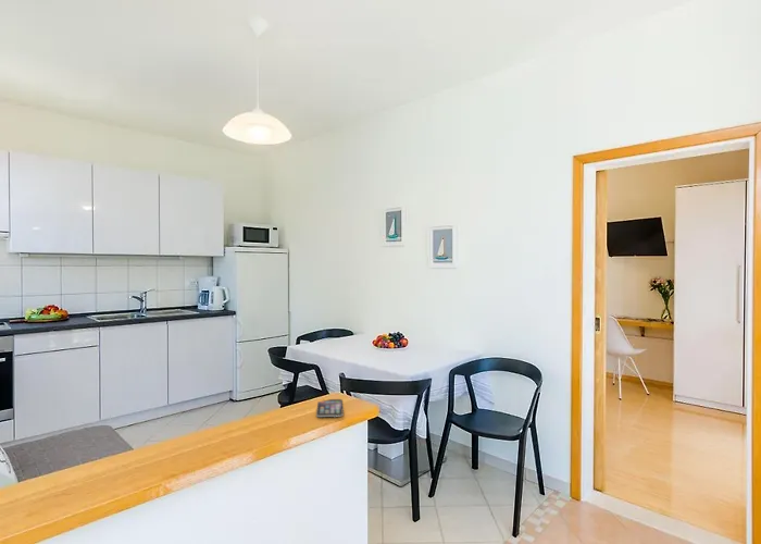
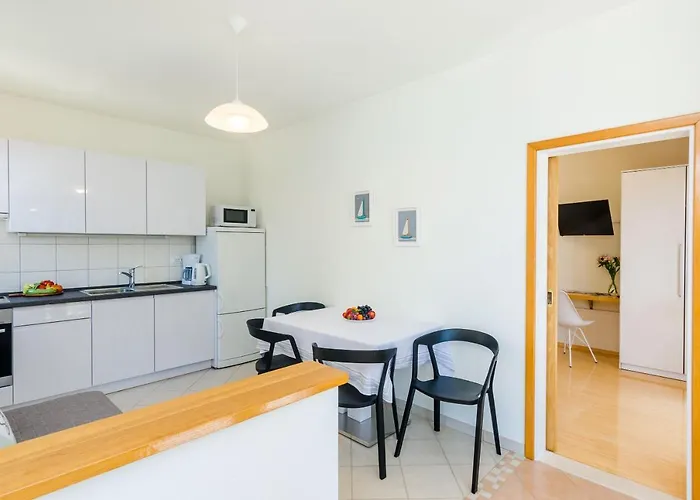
- smartphone (329, 407)
